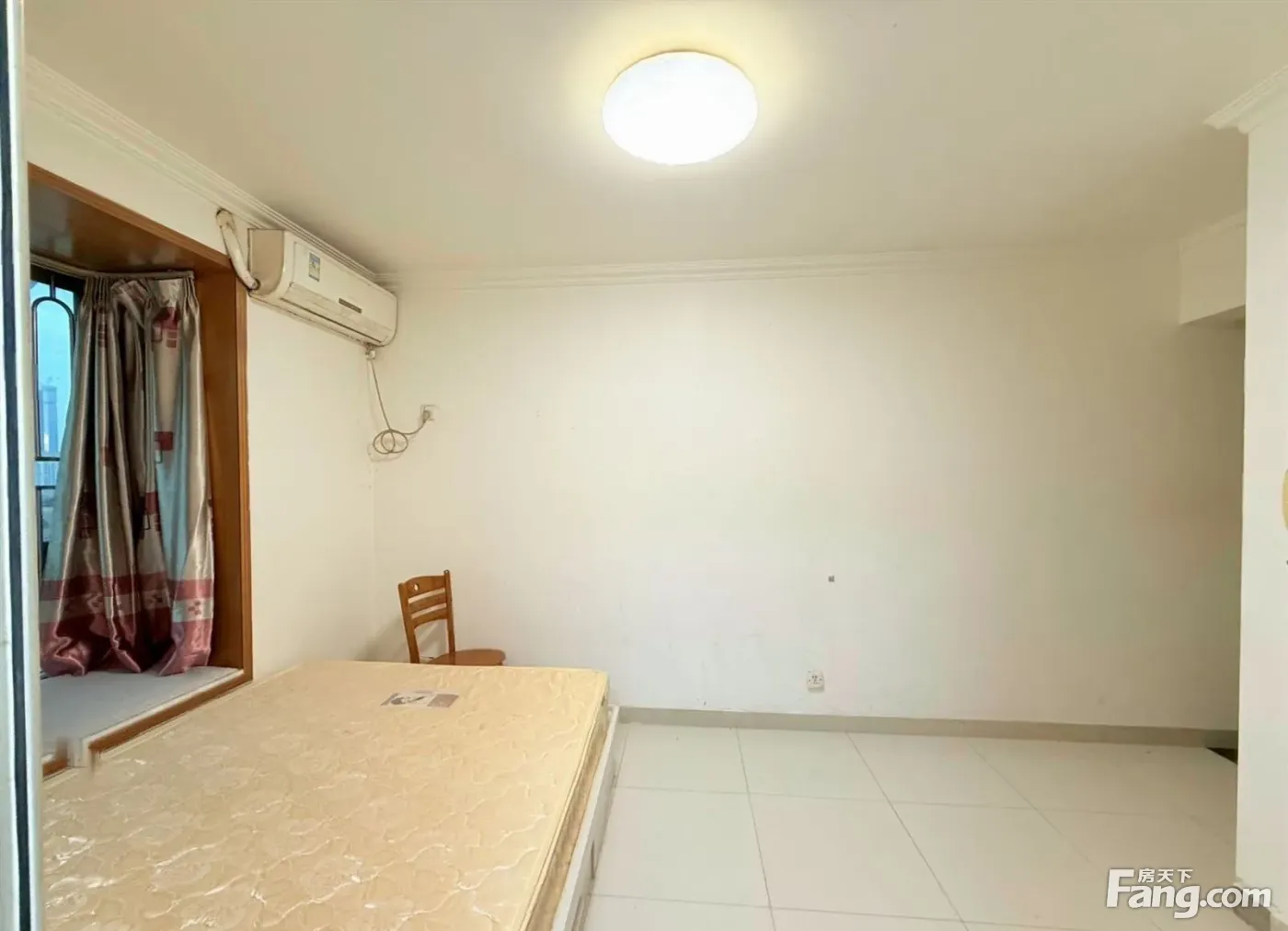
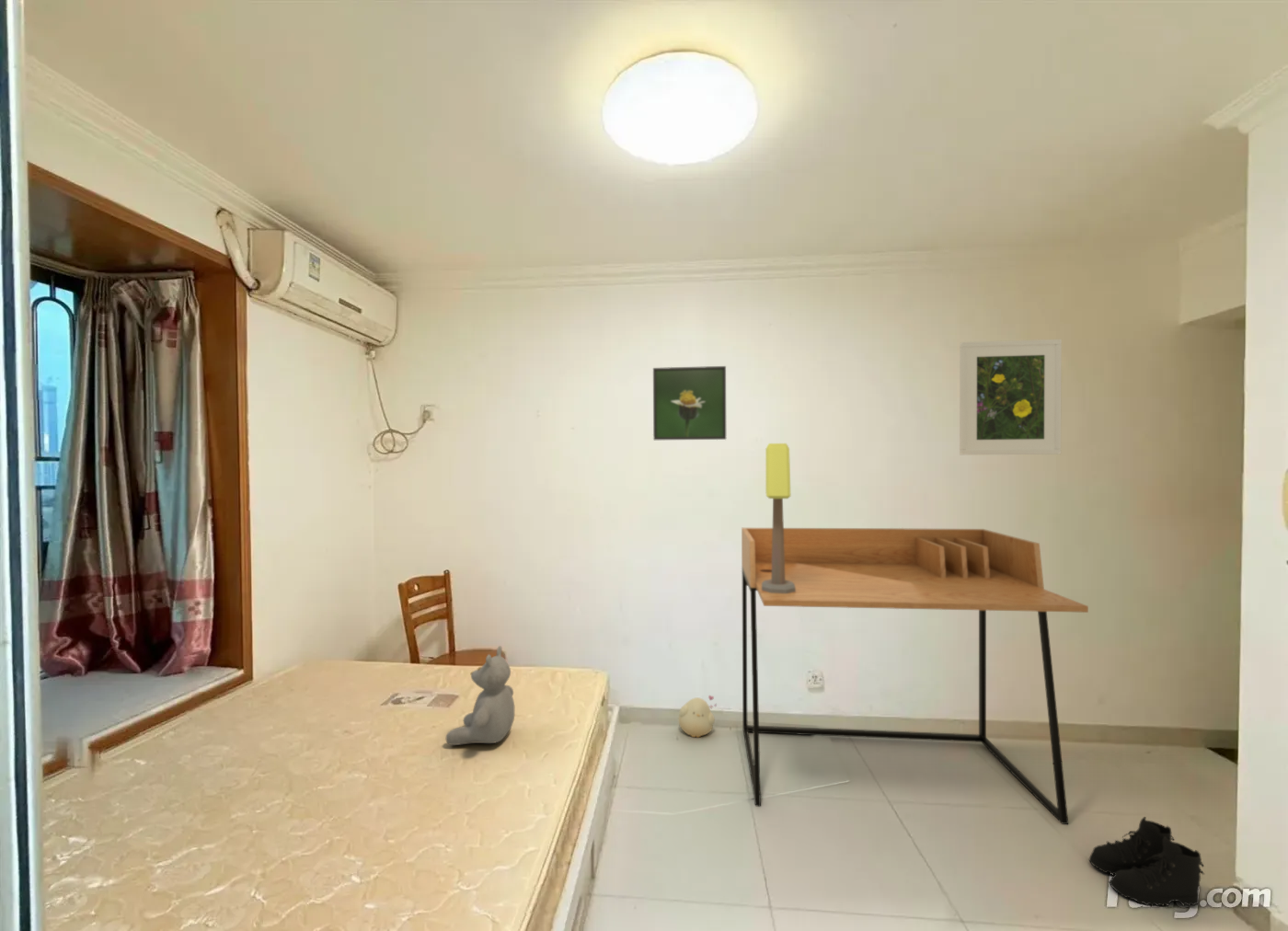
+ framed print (1009, 397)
+ teddy bear (481, 694)
+ desk (894, 608)
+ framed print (689, 403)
+ boots (1144, 855)
+ table lamp (777, 515)
+ plush toy (697, 711)
